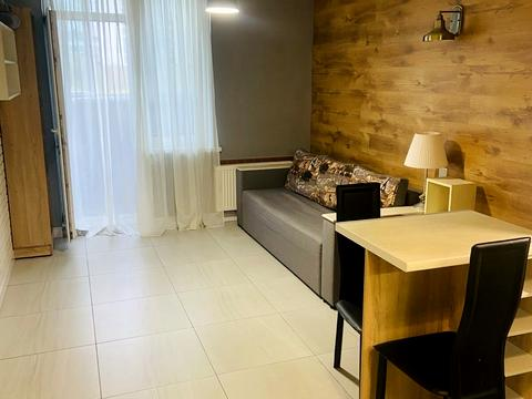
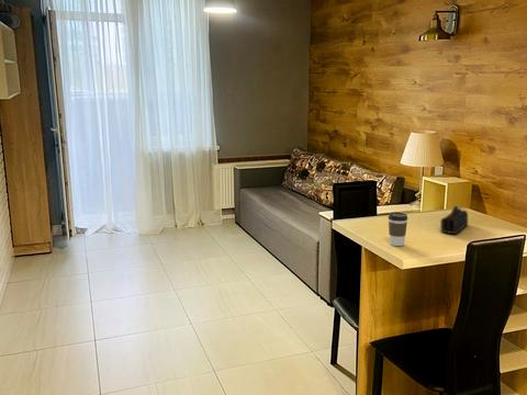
+ coffee cup (397, 228)
+ pencil case (455, 216)
